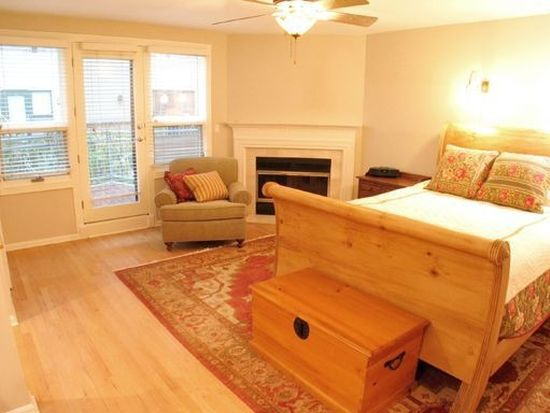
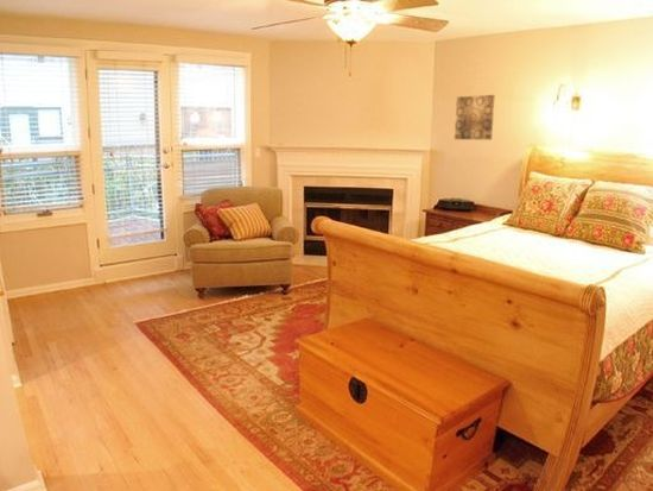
+ wall art (474, 118)
